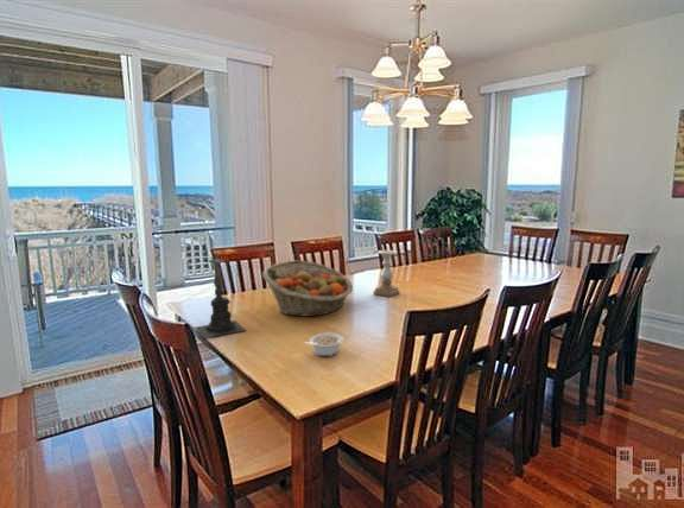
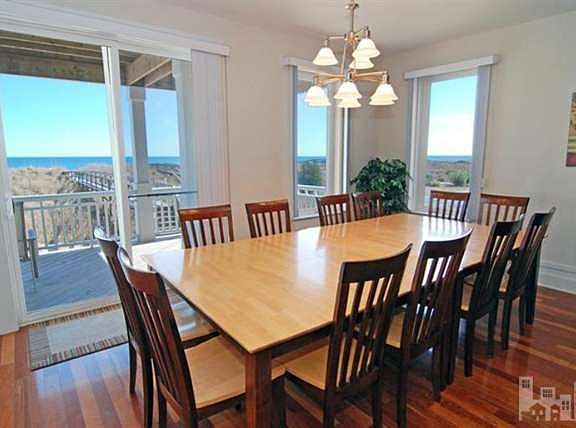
- candle holder (386, 272)
- candle holder (217, 288)
- legume (325, 344)
- fruit basket (309, 286)
